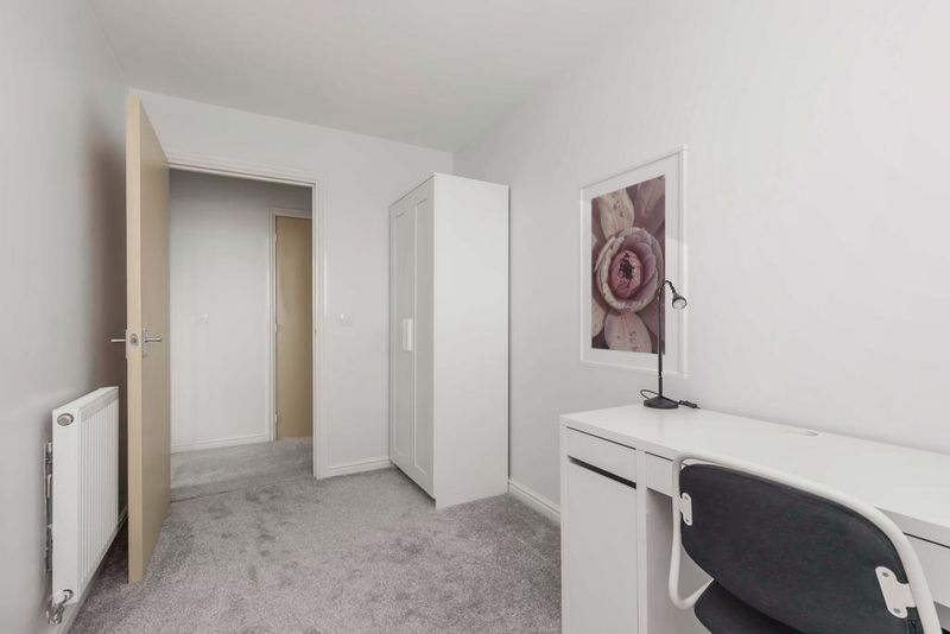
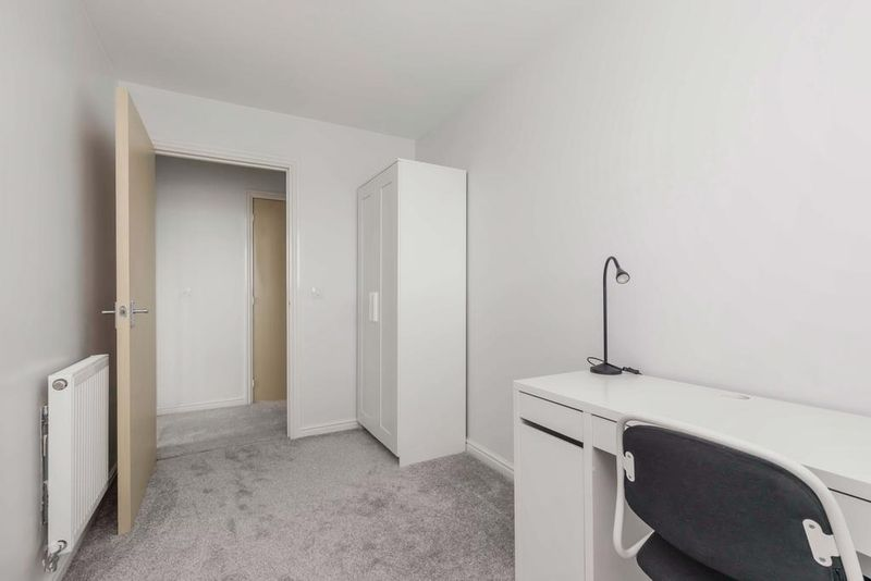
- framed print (626, 270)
